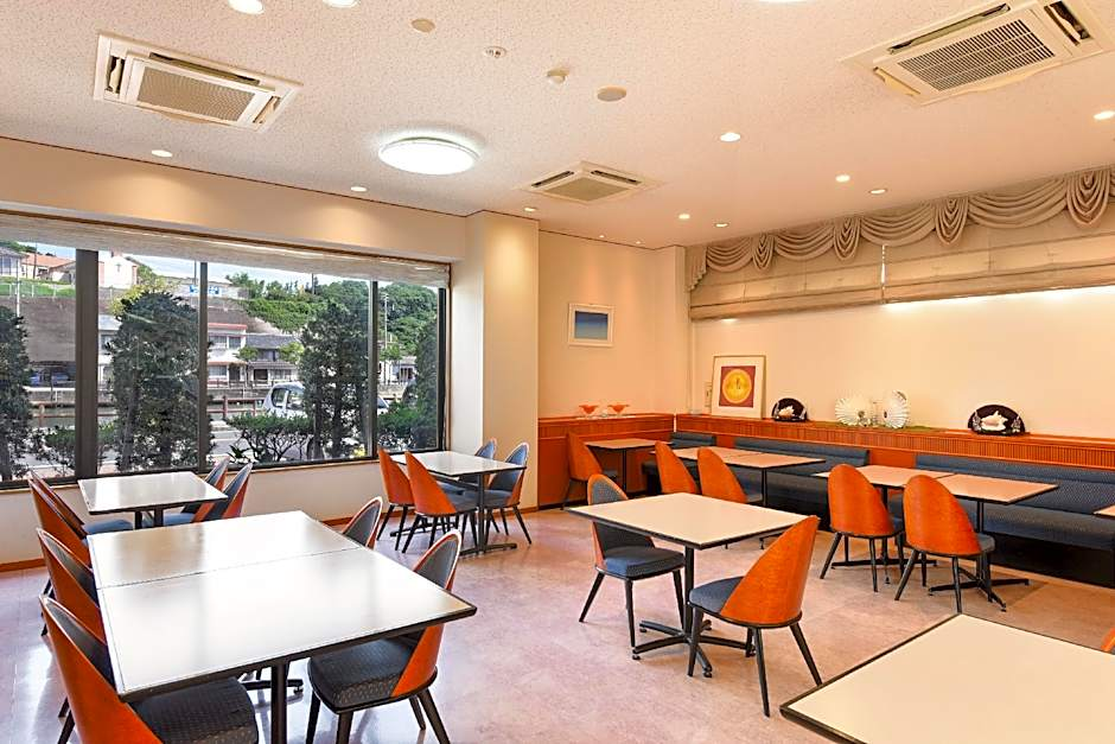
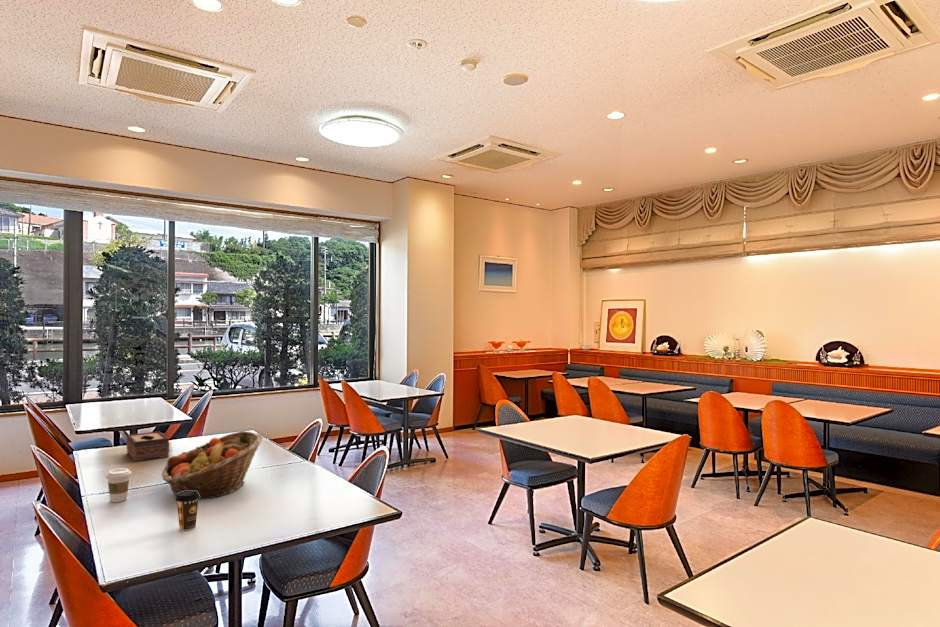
+ tissue box (147, 445)
+ coffee cup (118, 485)
+ coffee cup (187, 510)
+ fruit basket (213, 463)
